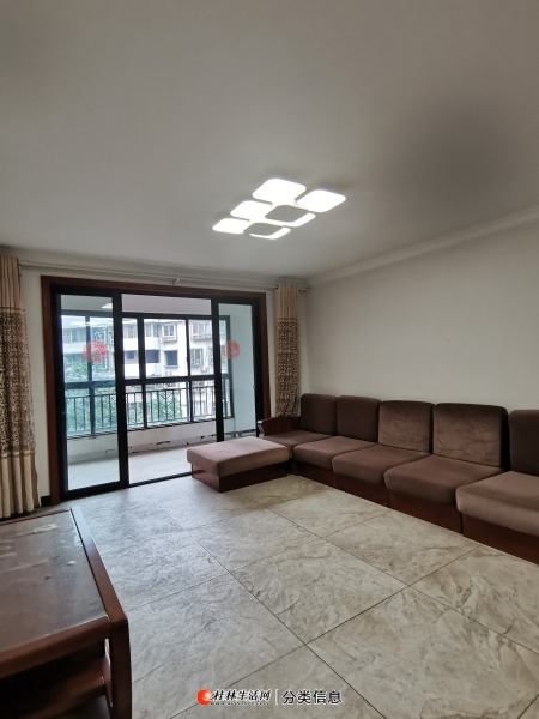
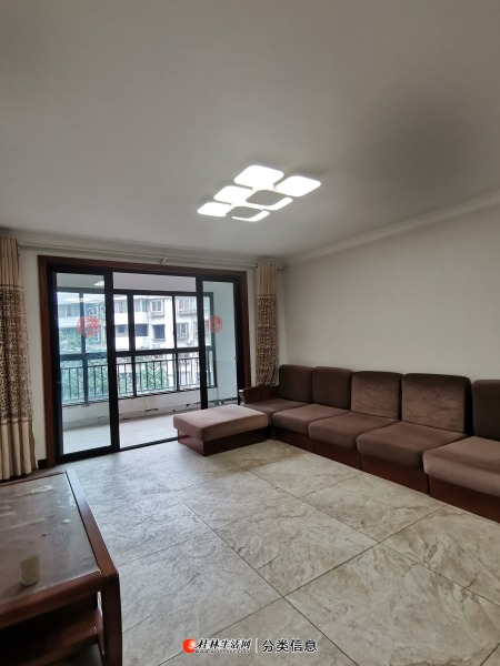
+ candle (29, 566)
